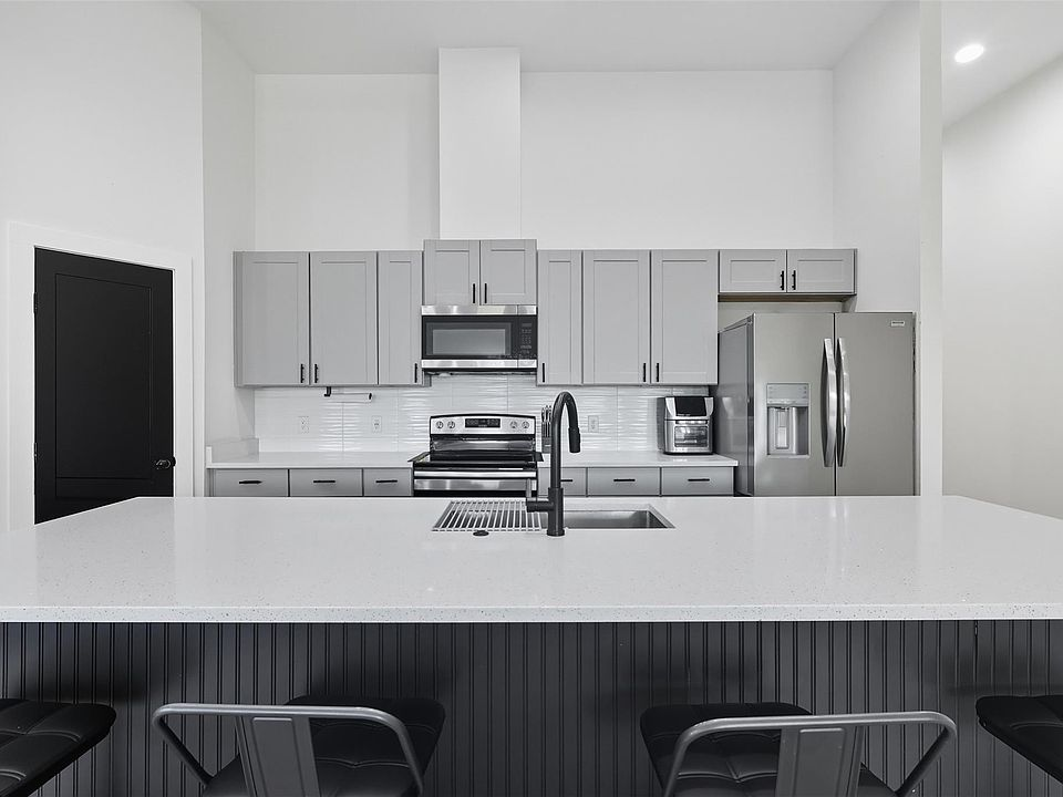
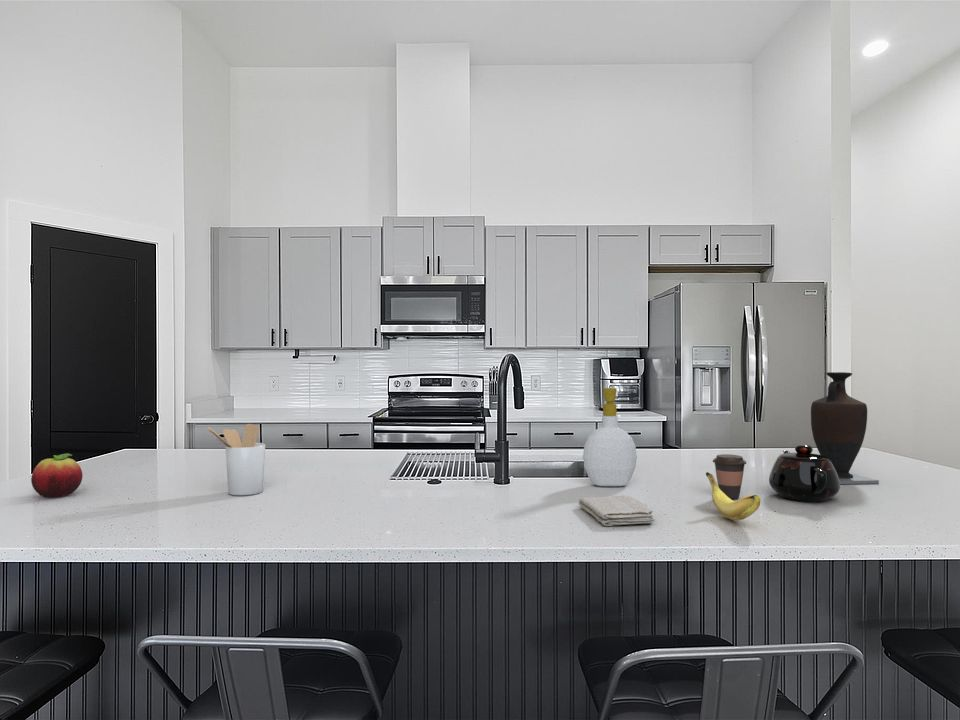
+ coffee cup (729, 476)
+ soap bottle (609, 436)
+ fruit (57, 475)
+ teapot (802, 470)
+ utensil holder (235, 458)
+ vase (838, 425)
+ washcloth (615, 508)
+ banana (732, 500)
